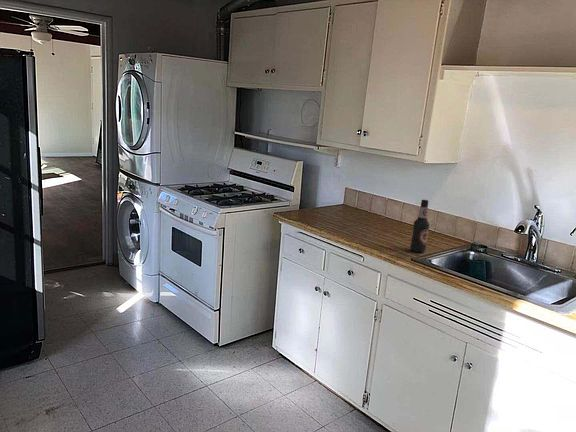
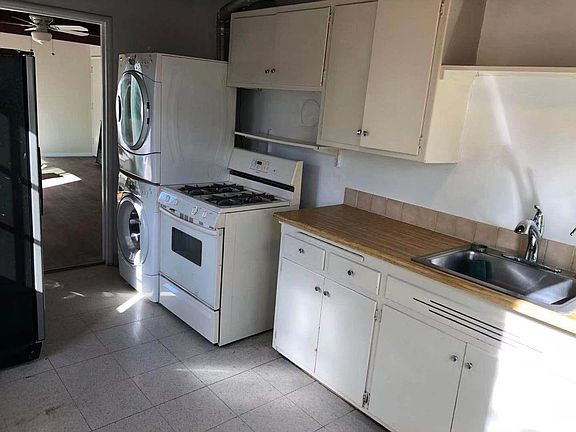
- bottle (421, 225)
